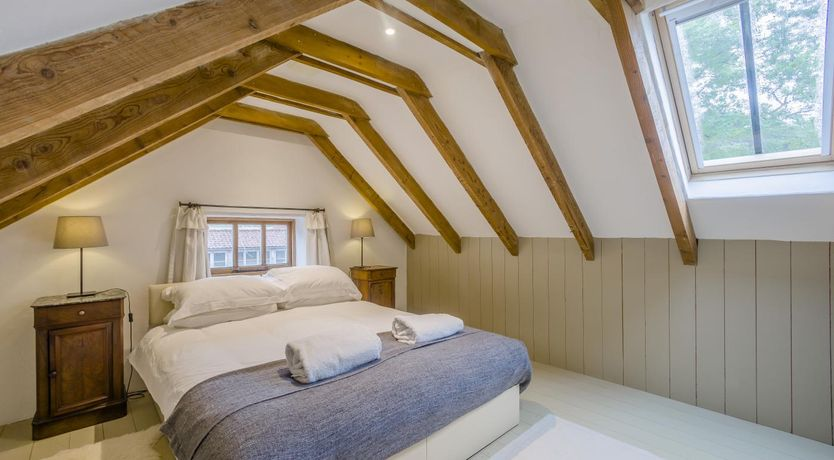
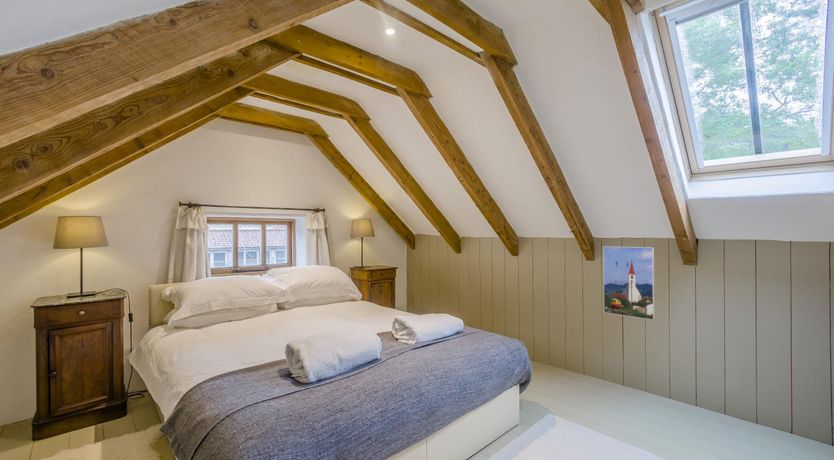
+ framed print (627, 281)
